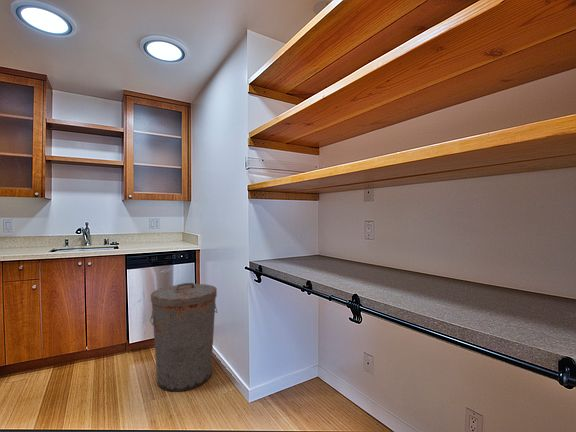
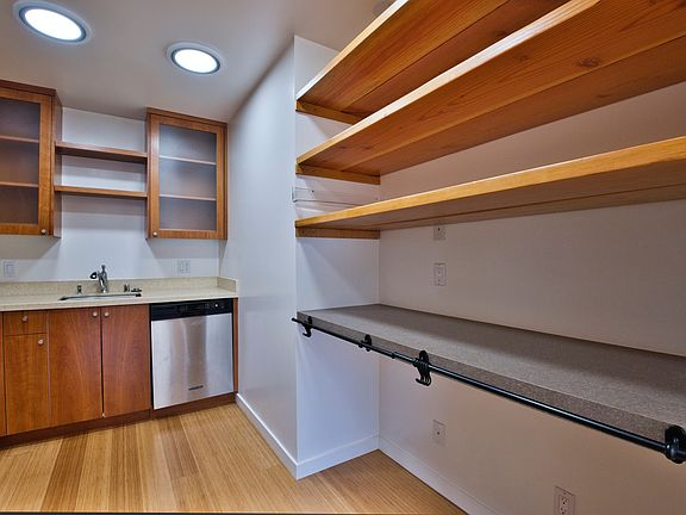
- trash can (185, 329)
